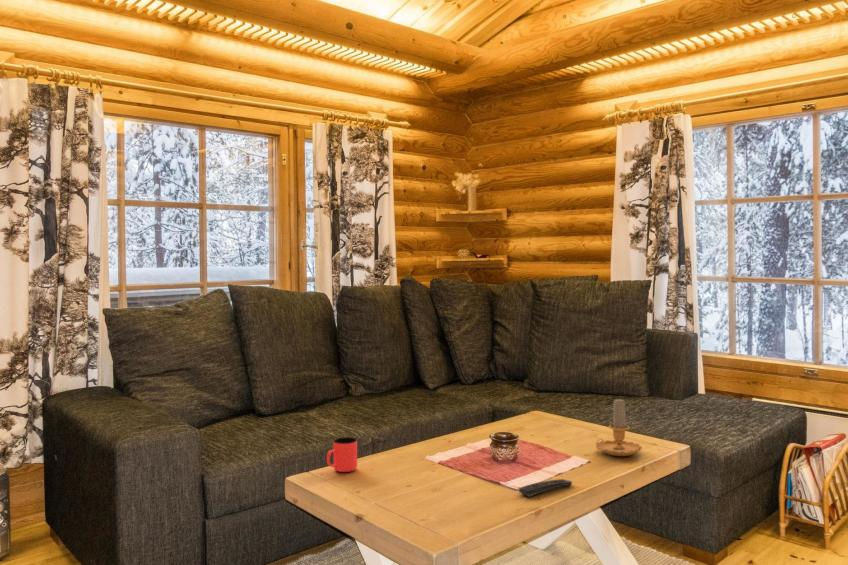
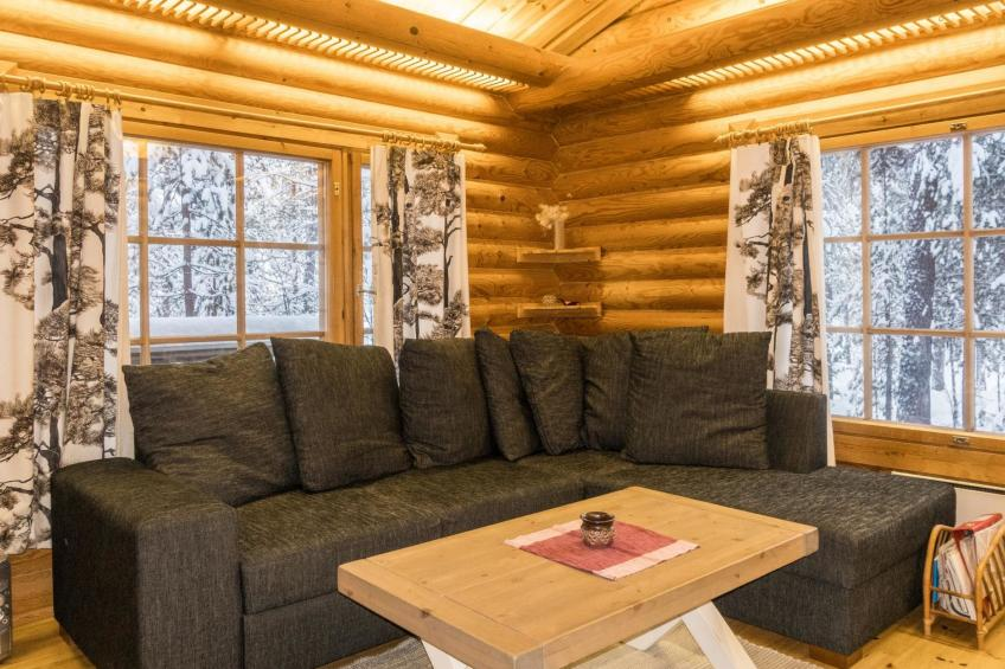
- cup (341, 455)
- remote control (547, 486)
- candle (615, 425)
